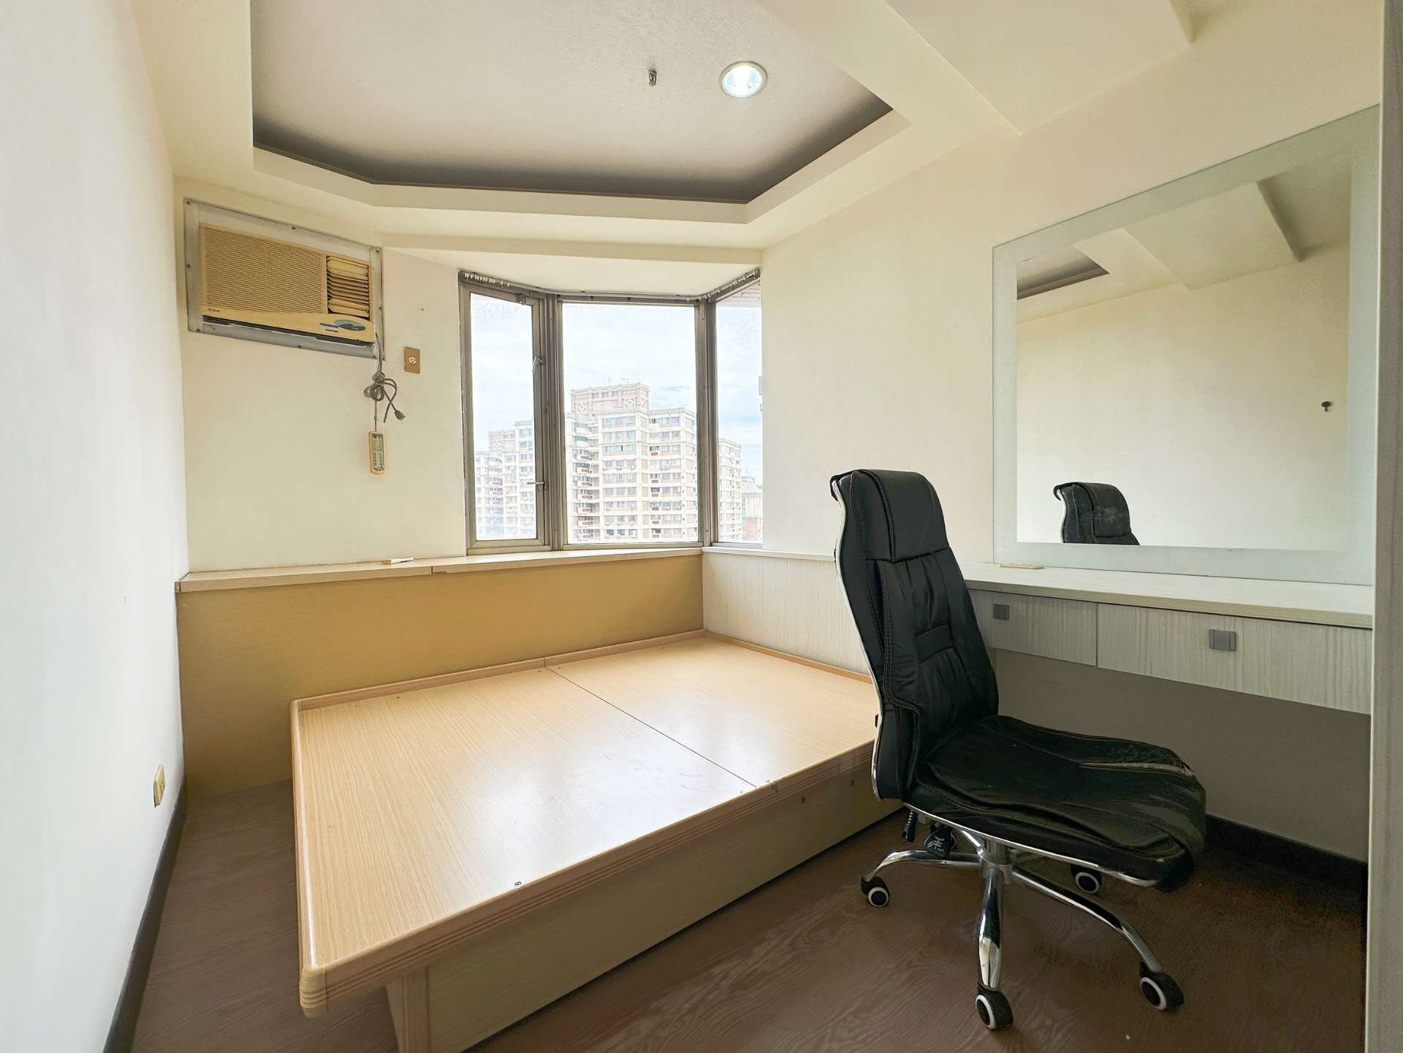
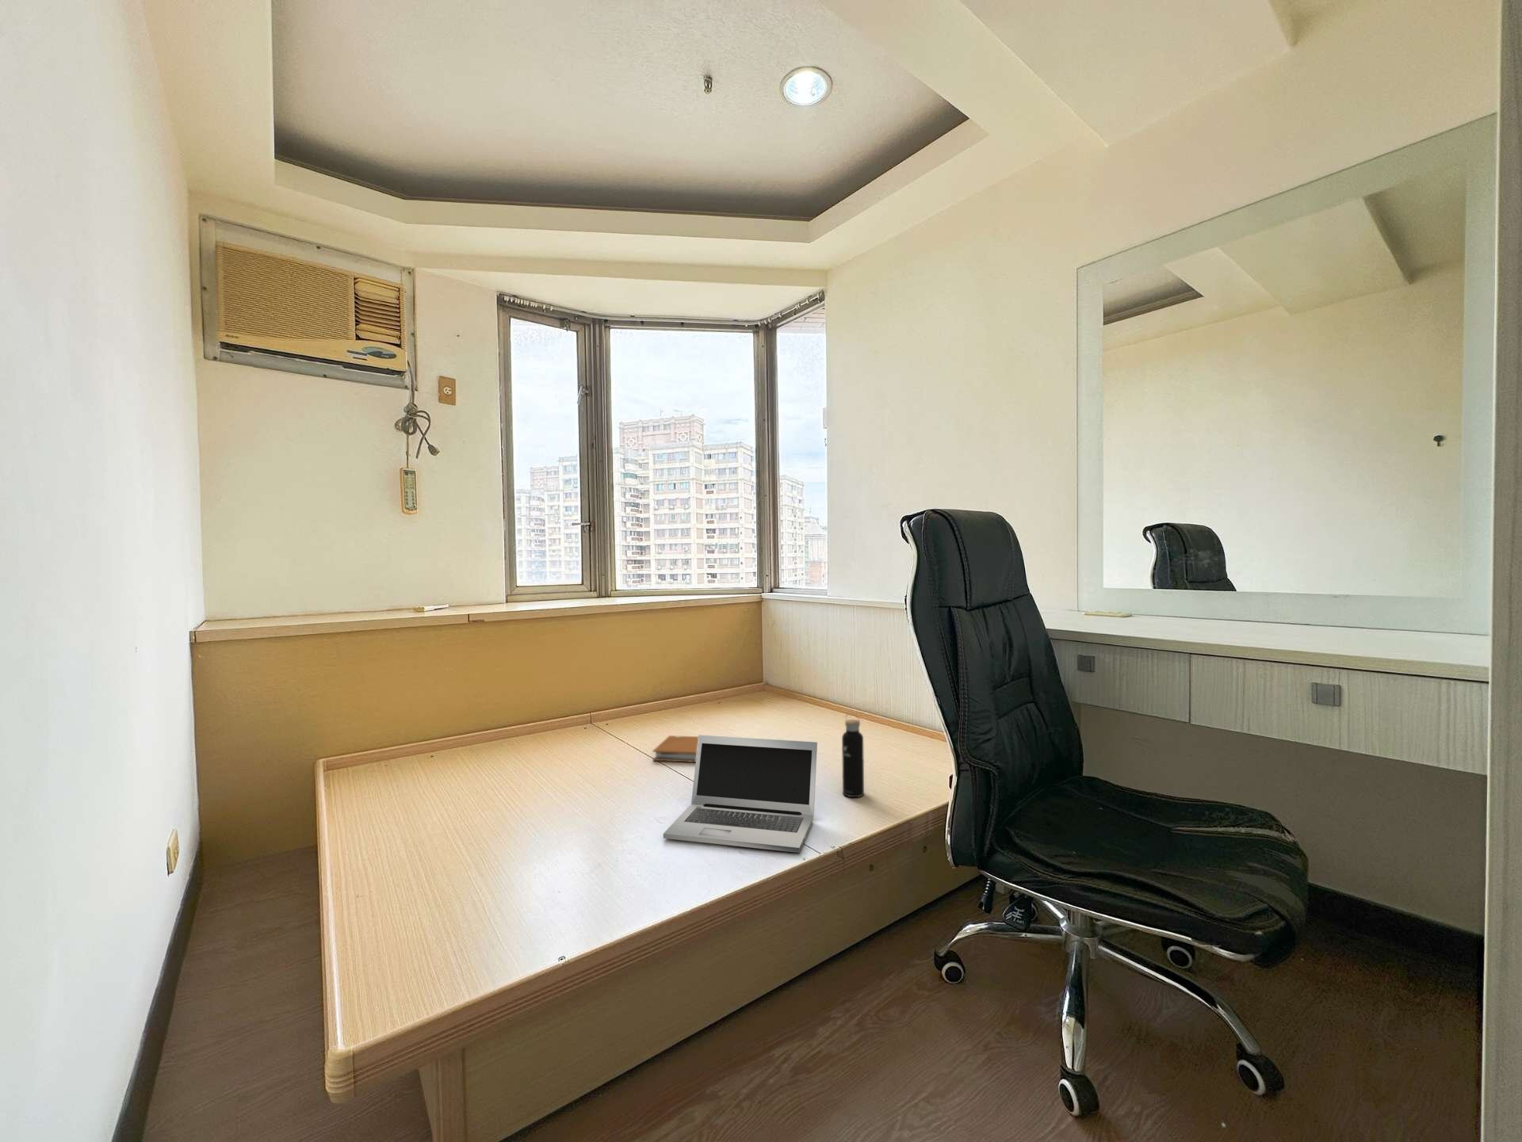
+ water bottle (853, 753)
+ notebook (694, 749)
+ laptop (744, 788)
